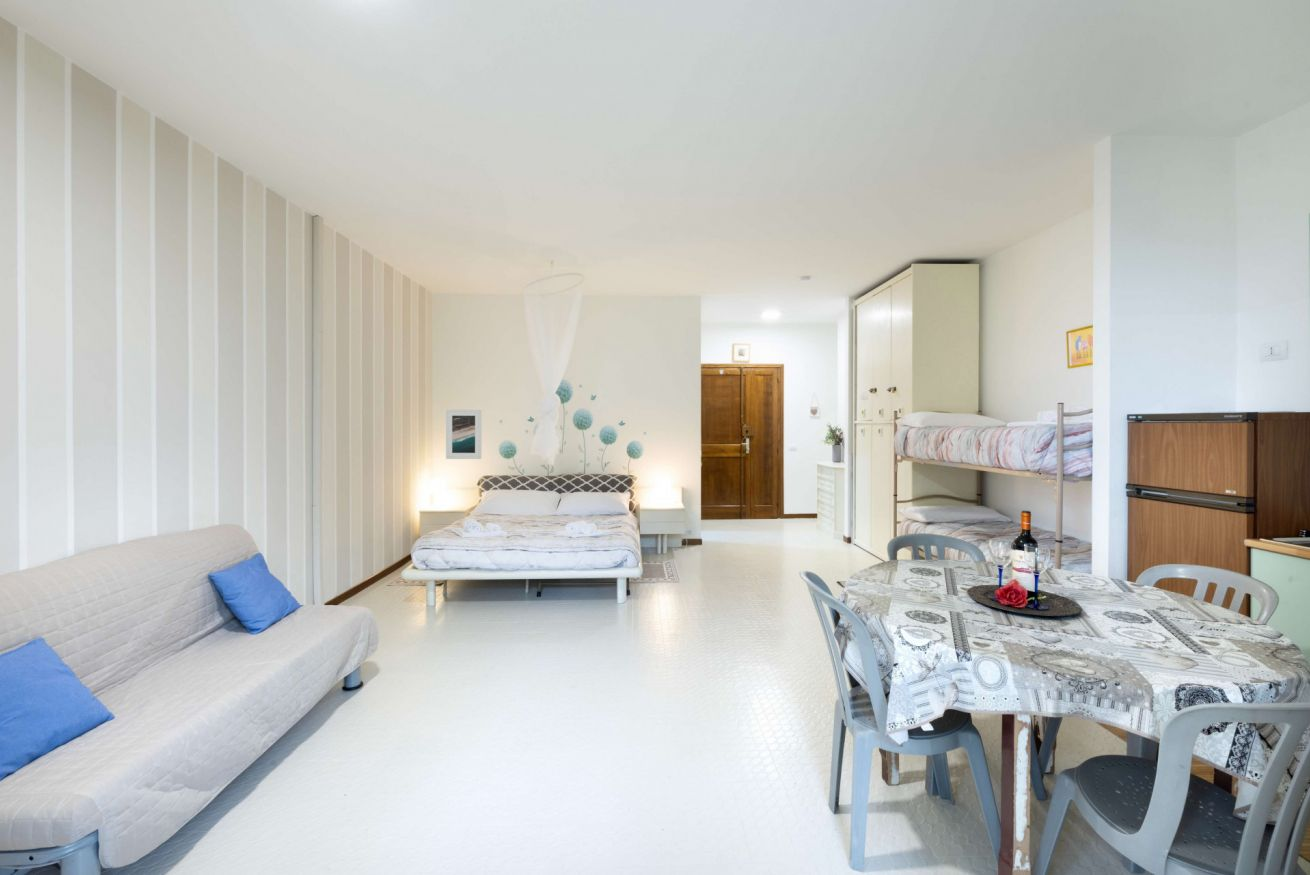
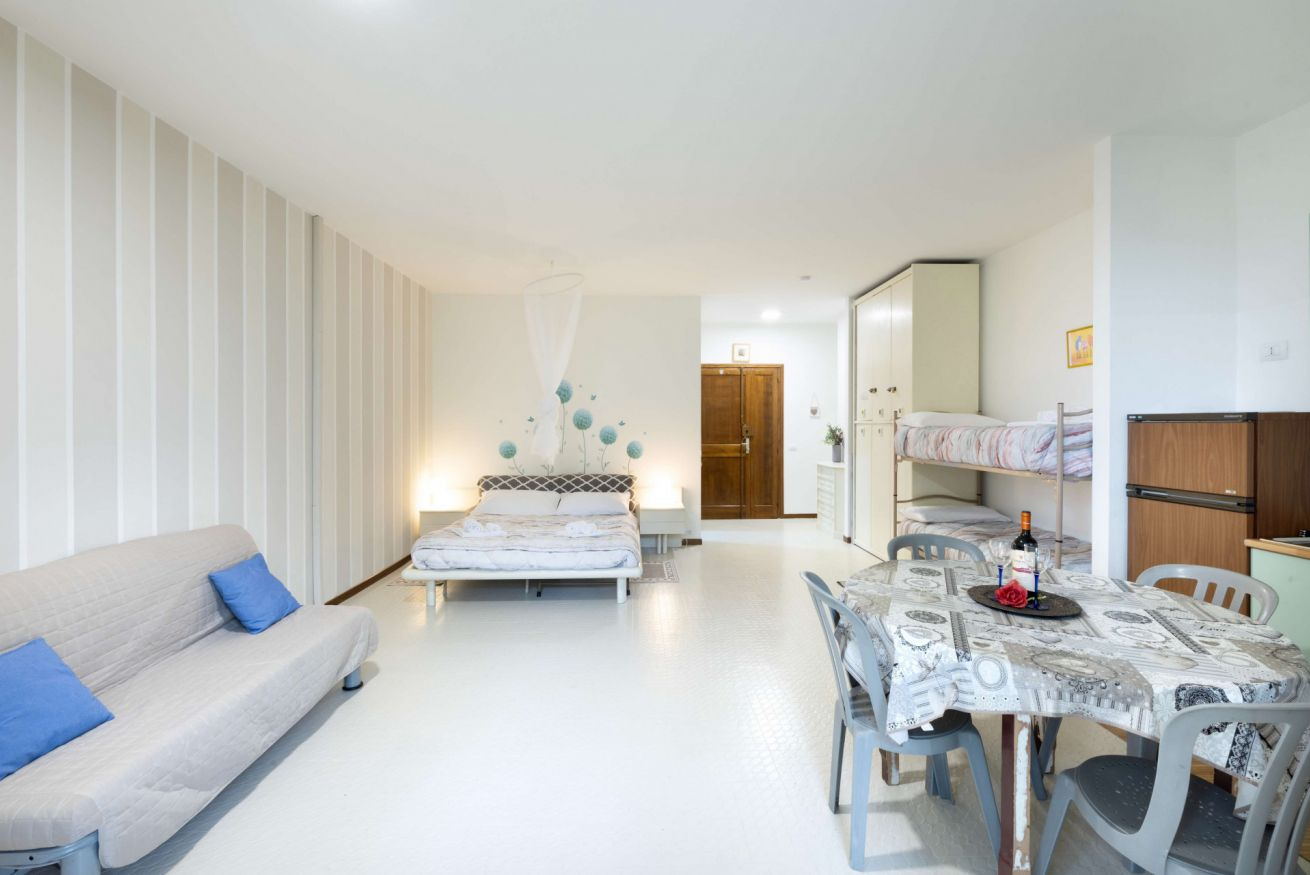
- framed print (463, 434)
